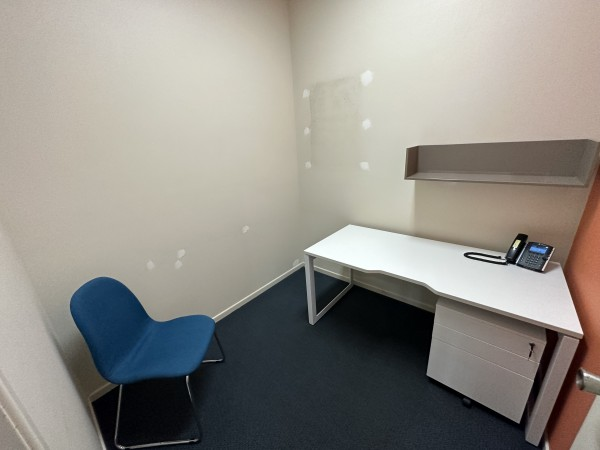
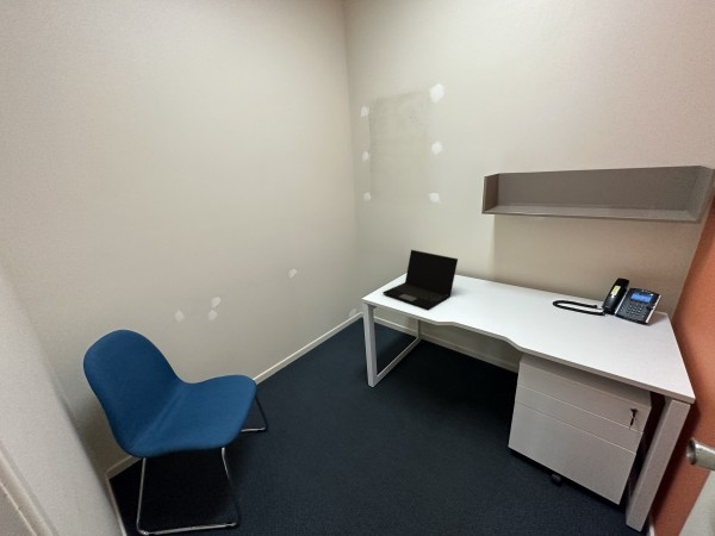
+ laptop (418, 276)
